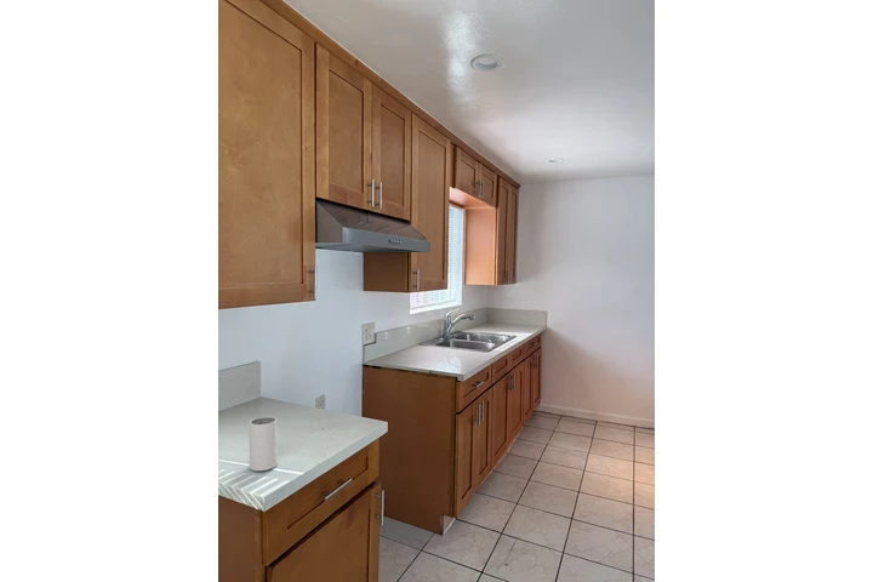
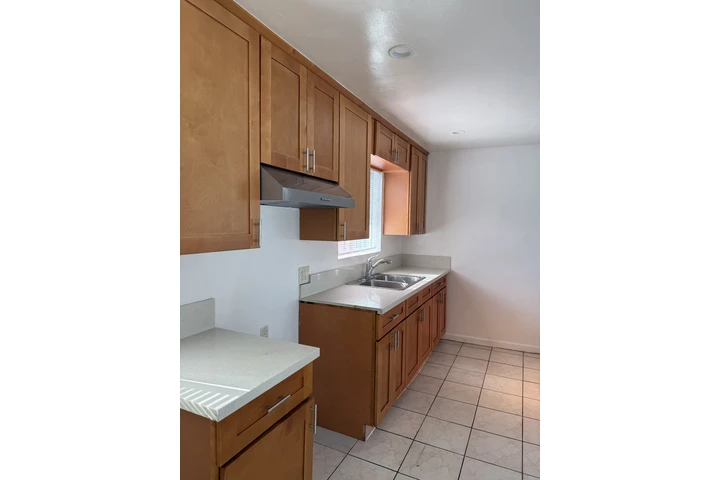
- mug (263, 440)
